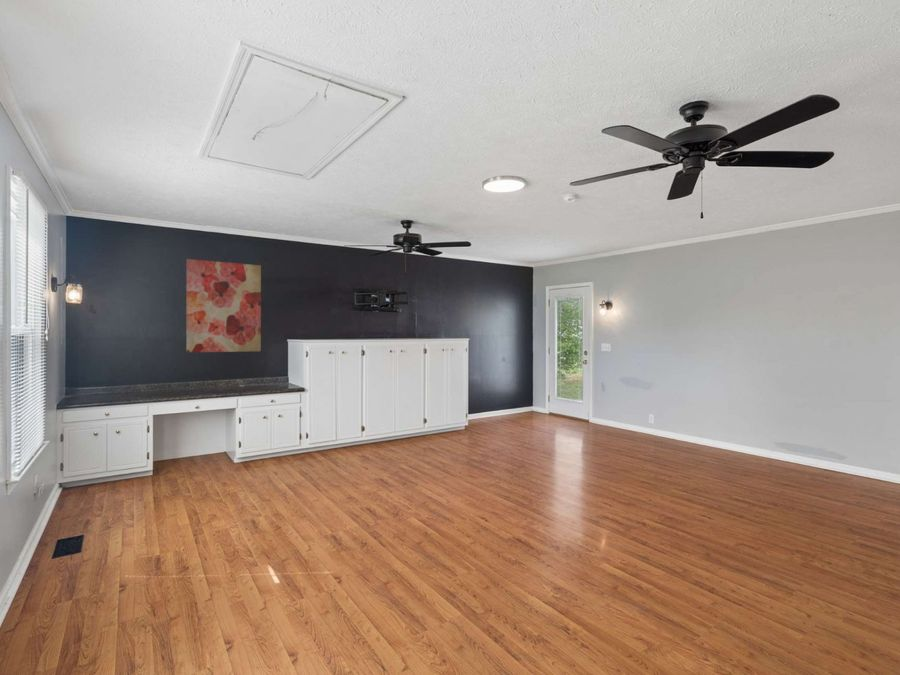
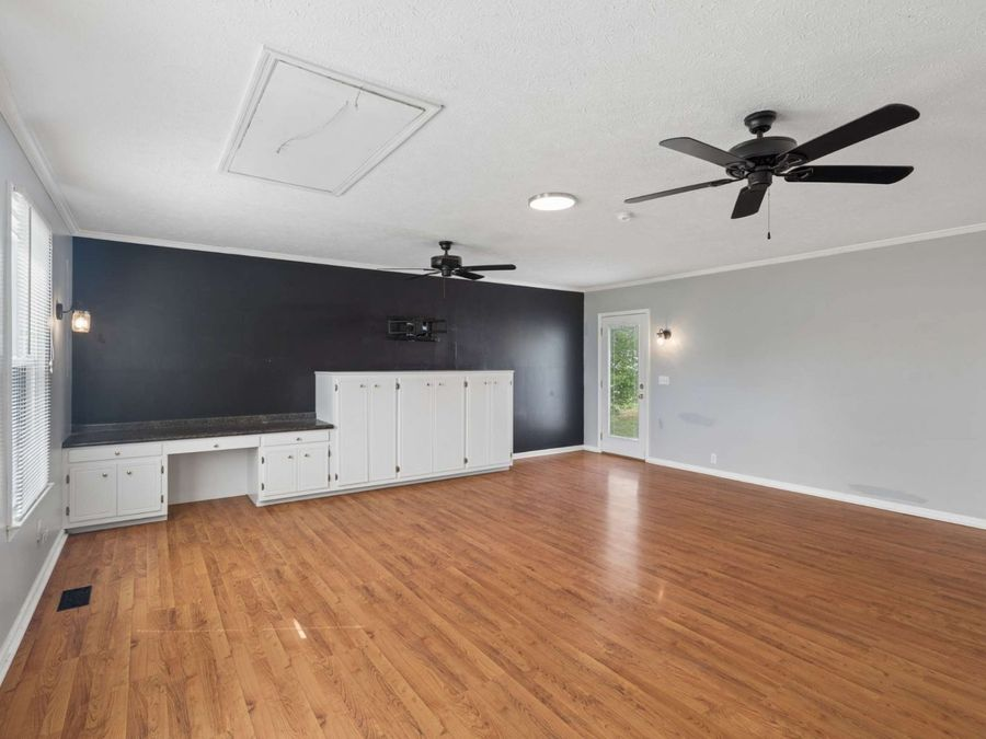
- wall art (225, 307)
